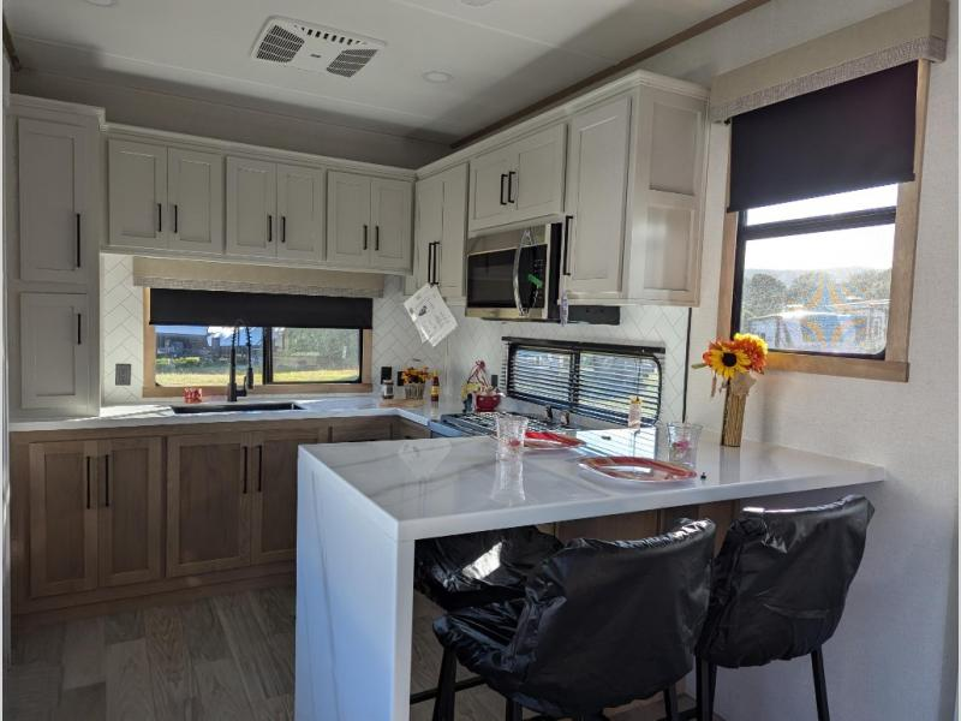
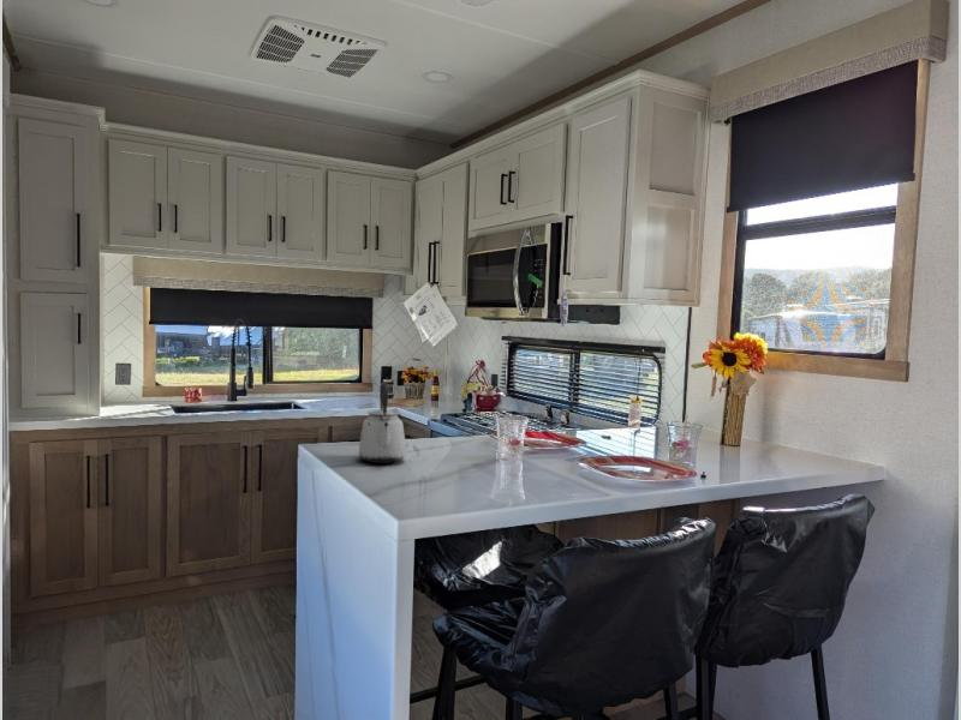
+ kettle (383, 422)
